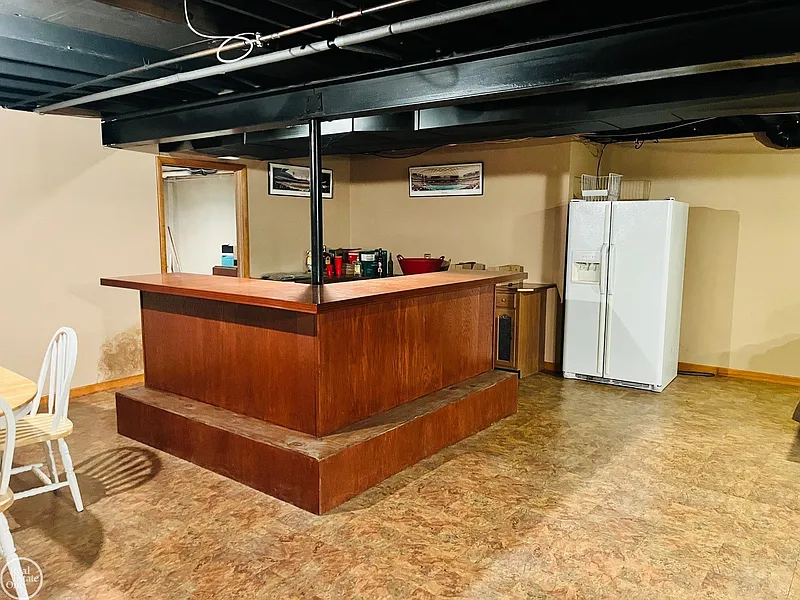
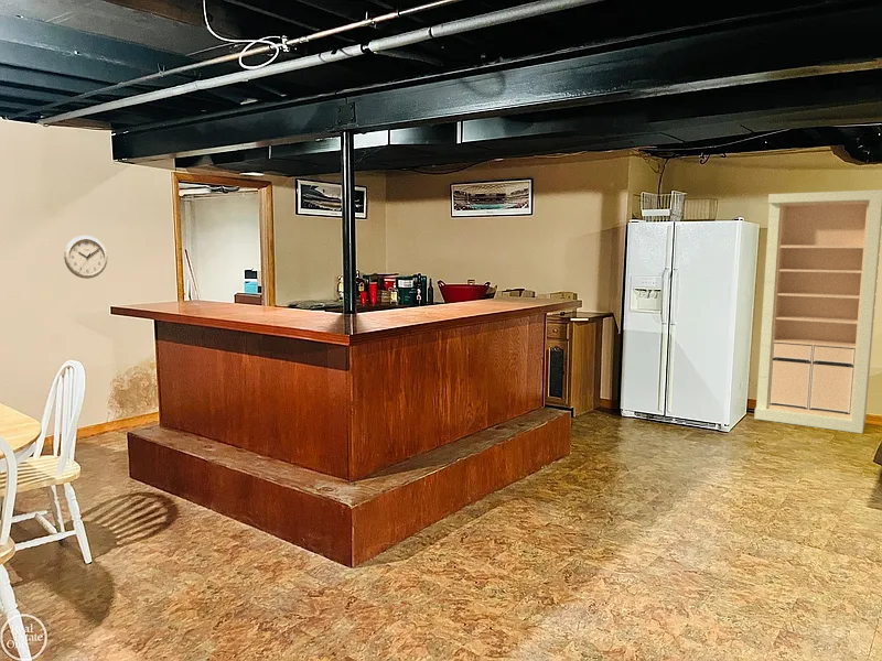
+ wall clock (86, 257)
+ storage cabinet (817, 310)
